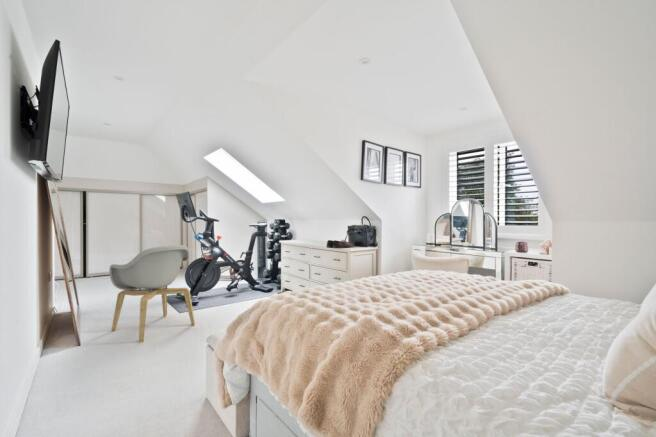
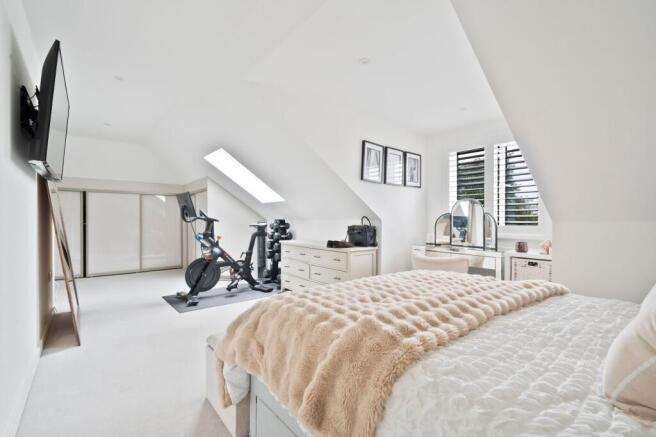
- armchair (154, 286)
